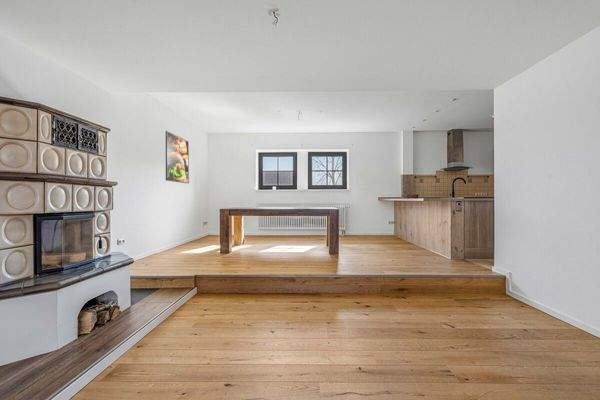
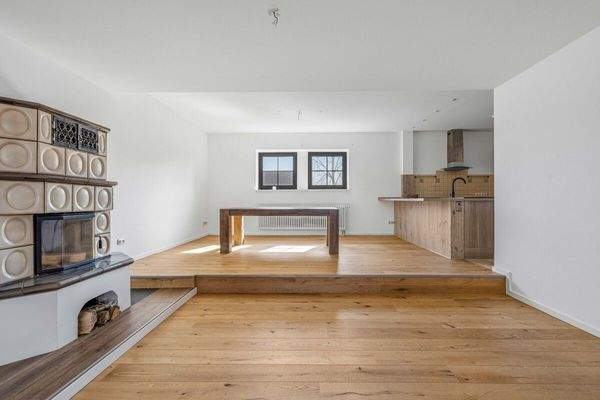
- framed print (178, 159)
